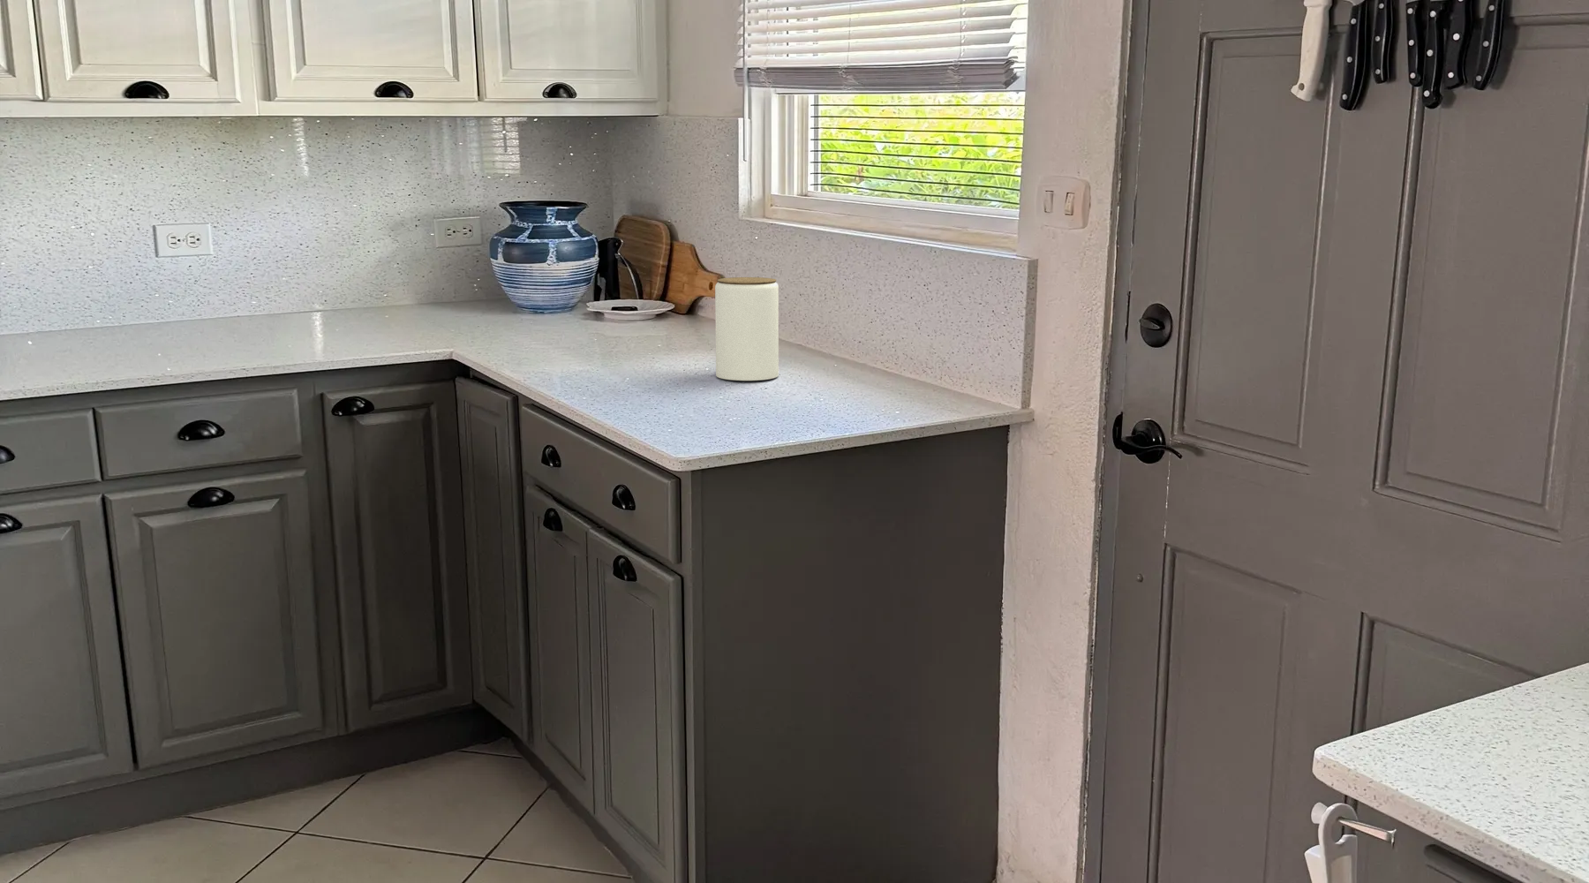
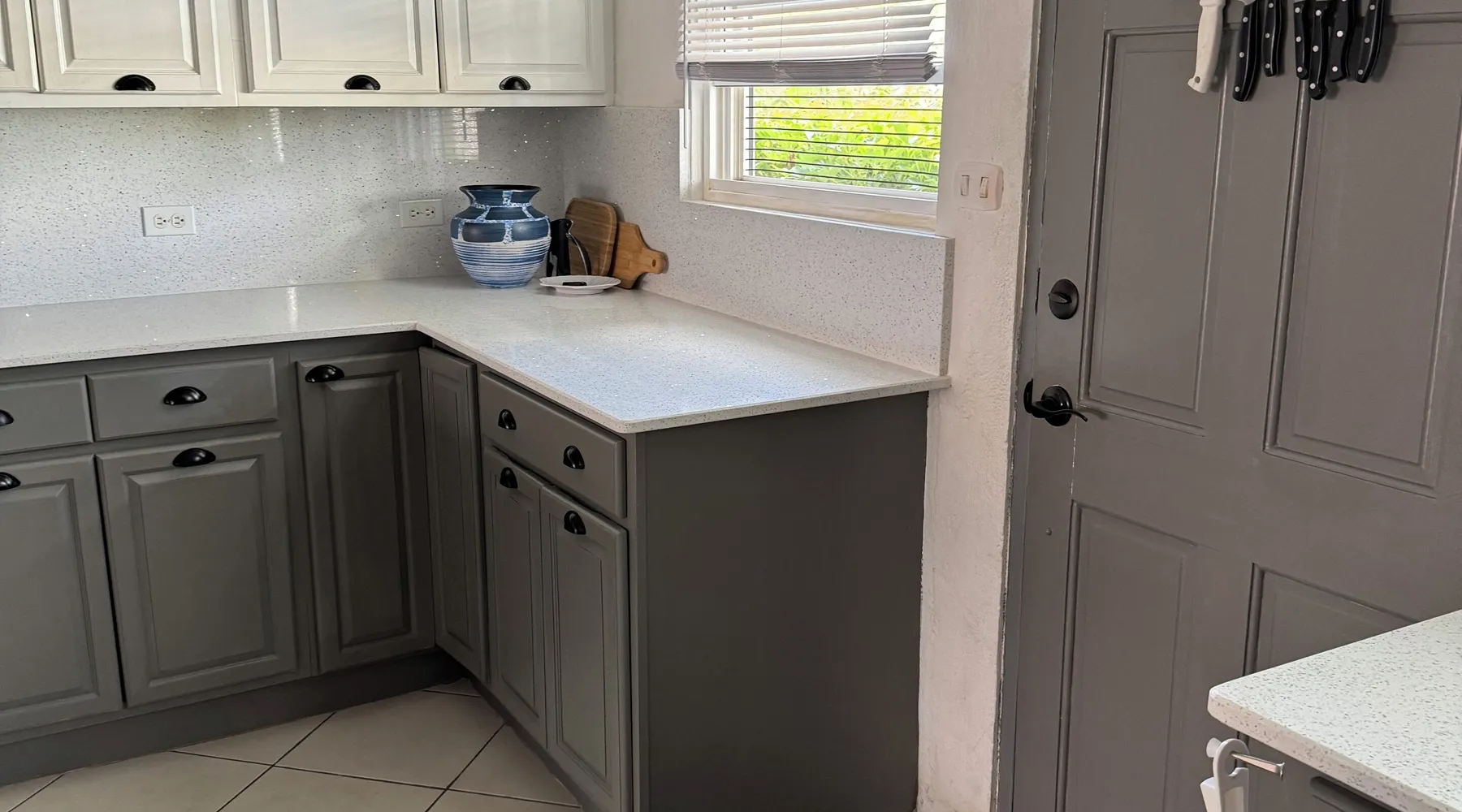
- jar (747, 327)
